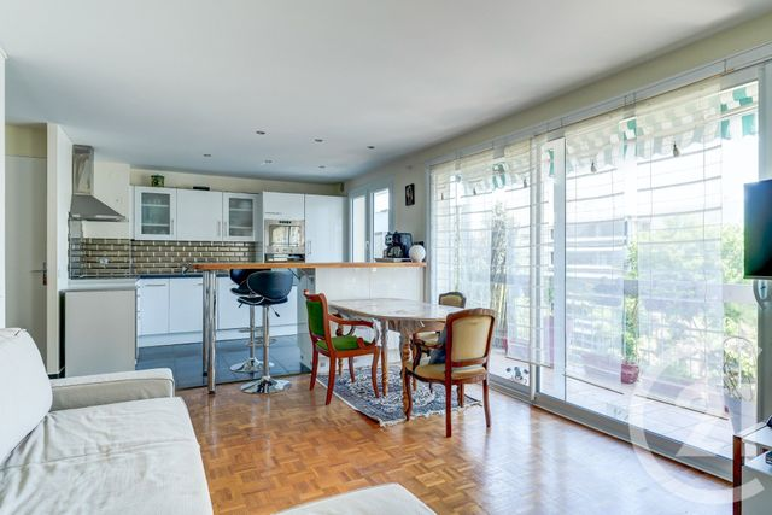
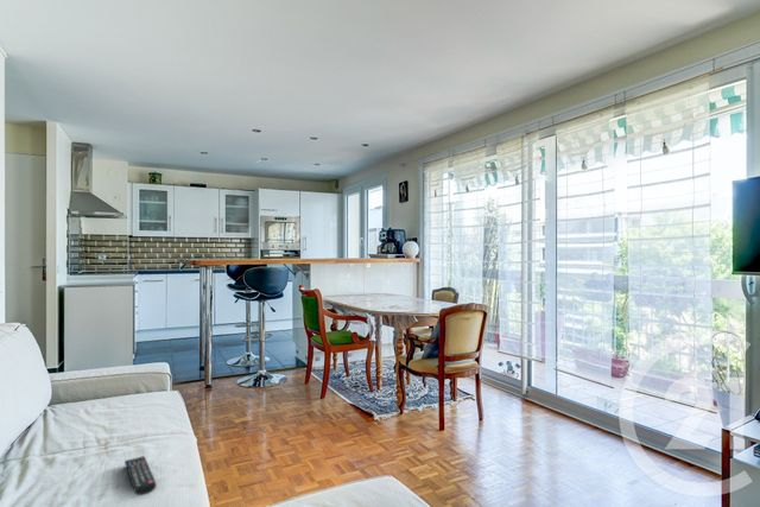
+ remote control (139, 474)
